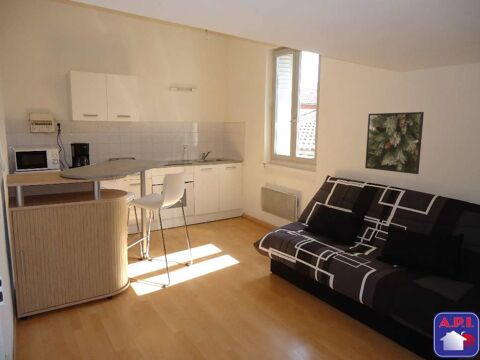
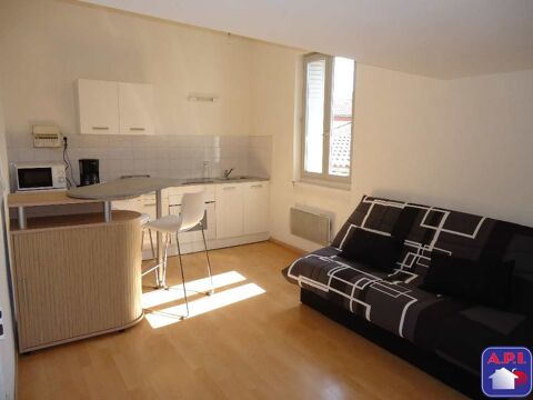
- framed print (392, 142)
